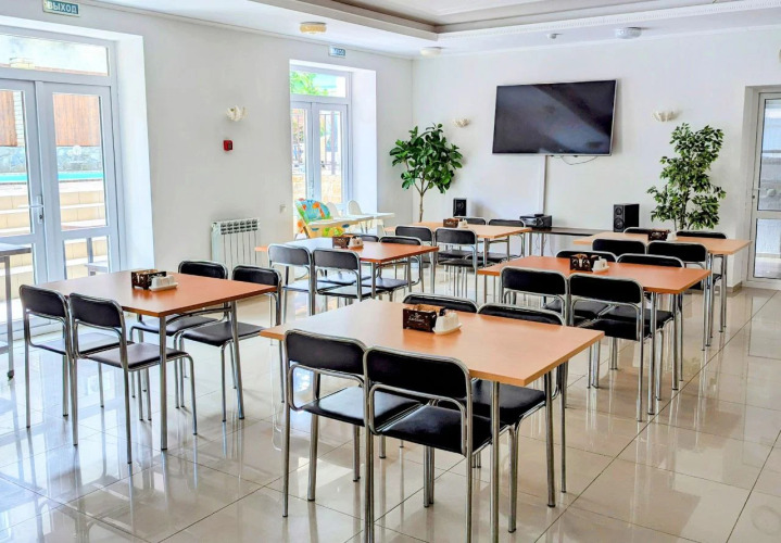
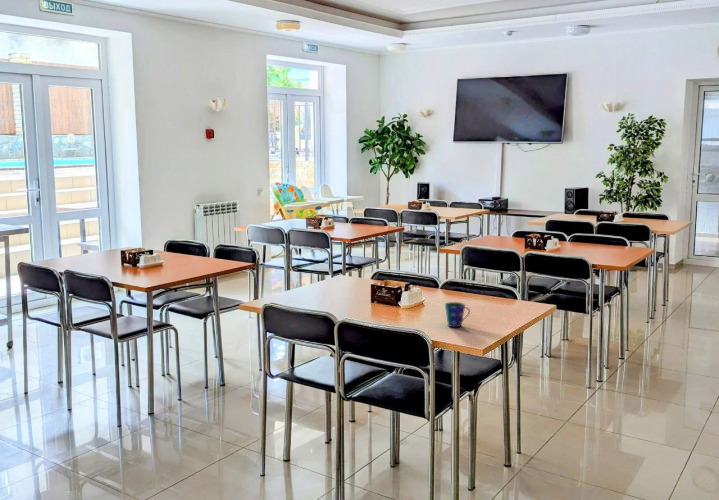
+ cup (457, 315)
